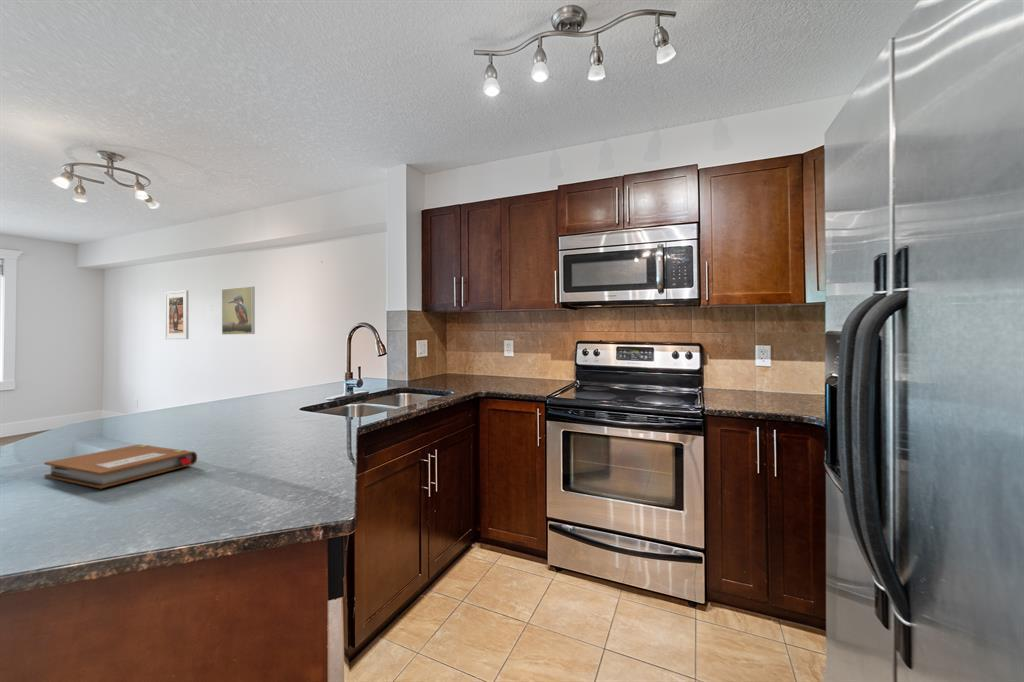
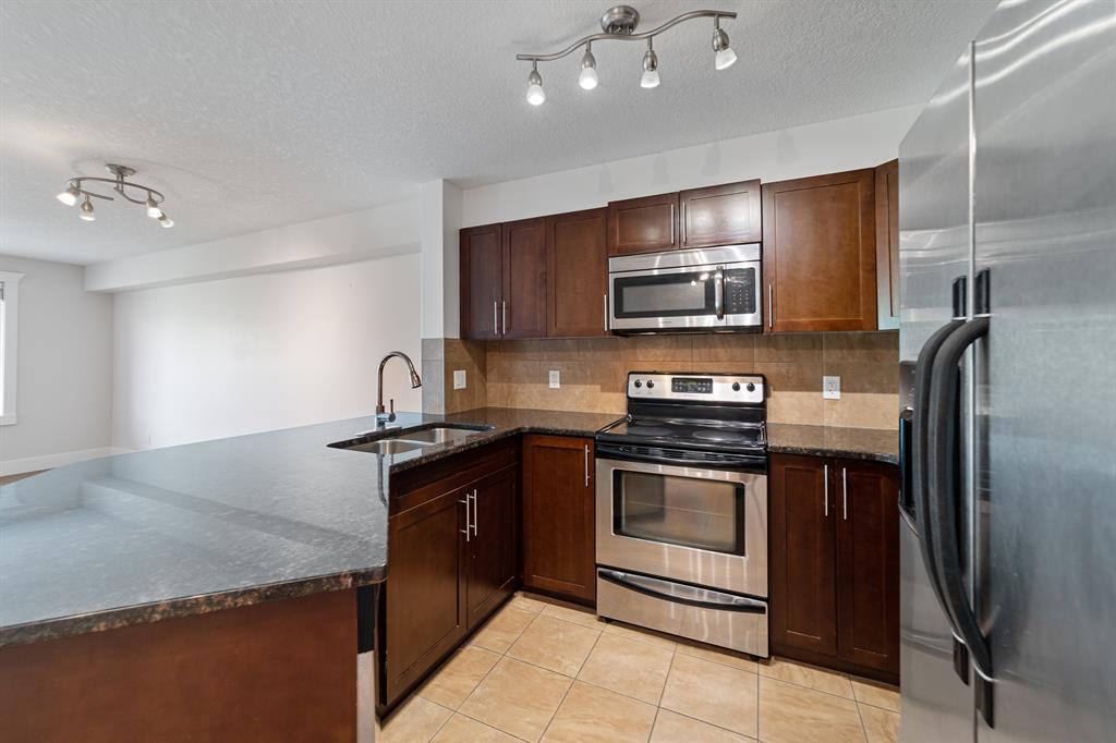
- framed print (237, 311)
- notebook (126, 463)
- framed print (176, 315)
